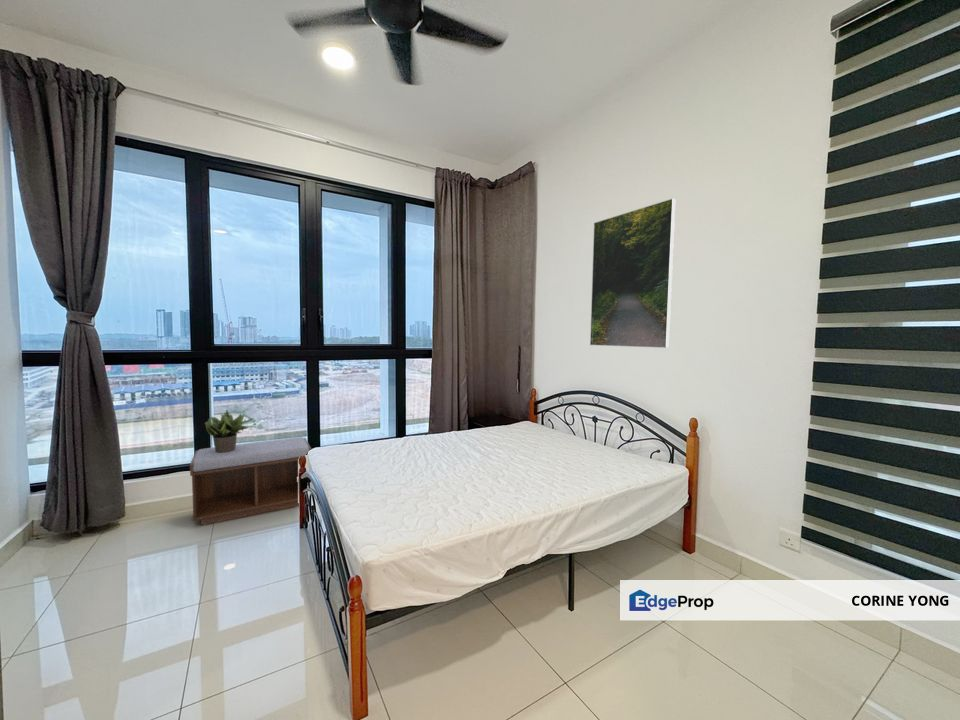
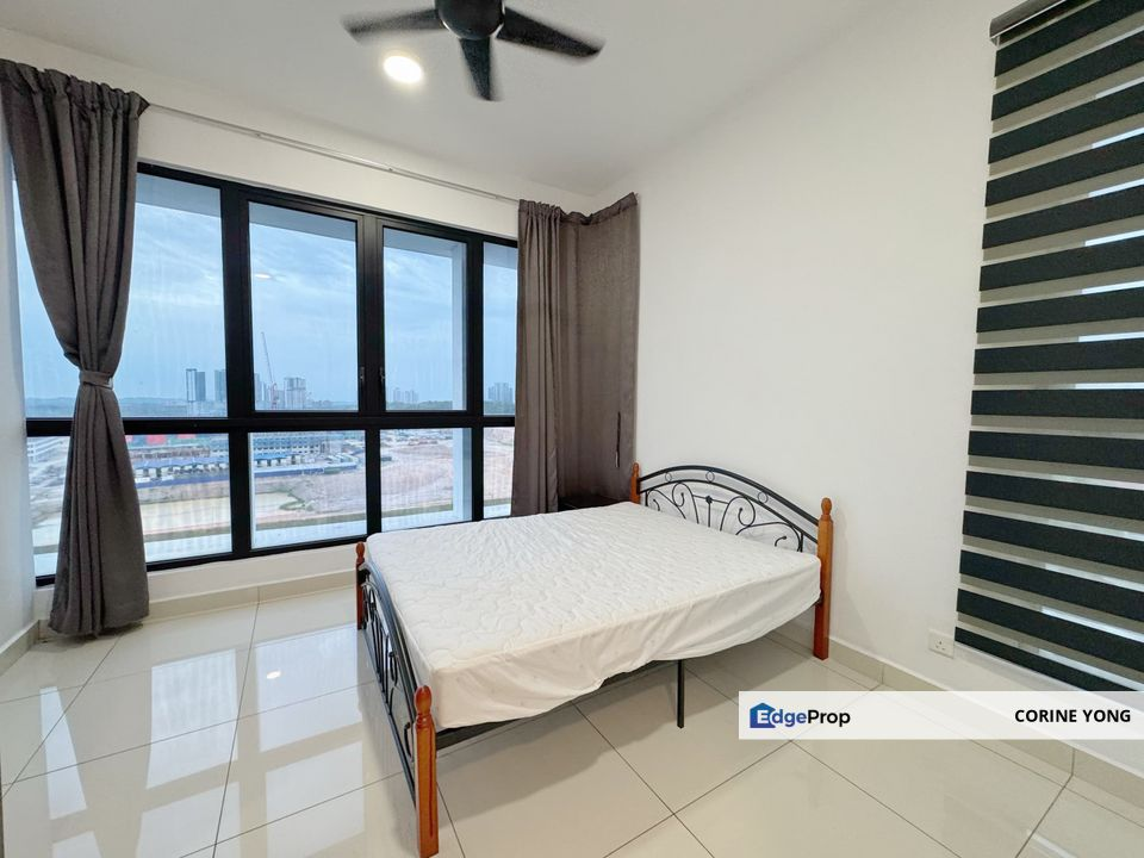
- potted plant (230, 429)
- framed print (628, 280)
- bench (255, 476)
